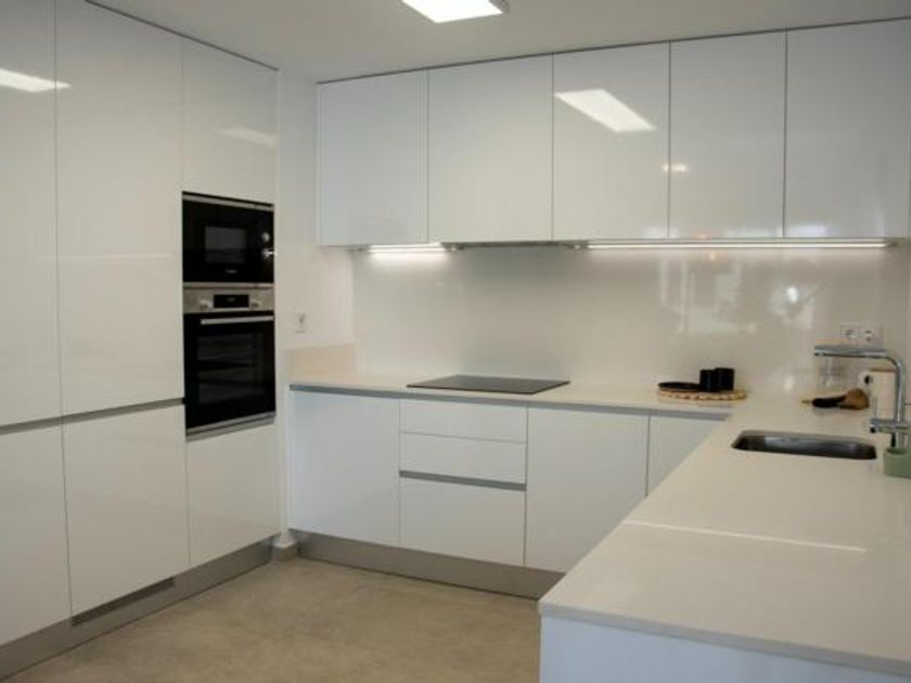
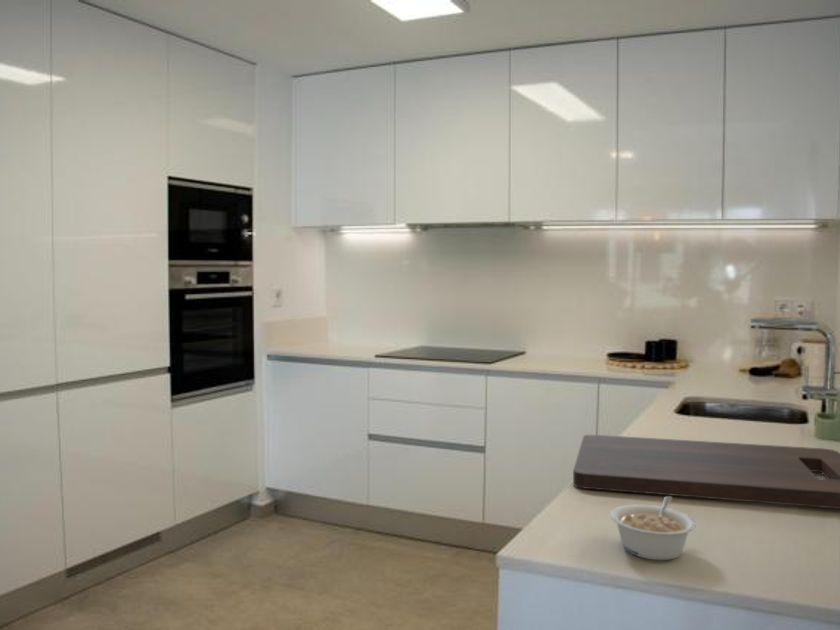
+ legume (650, 529)
+ cutting board (712, 467)
